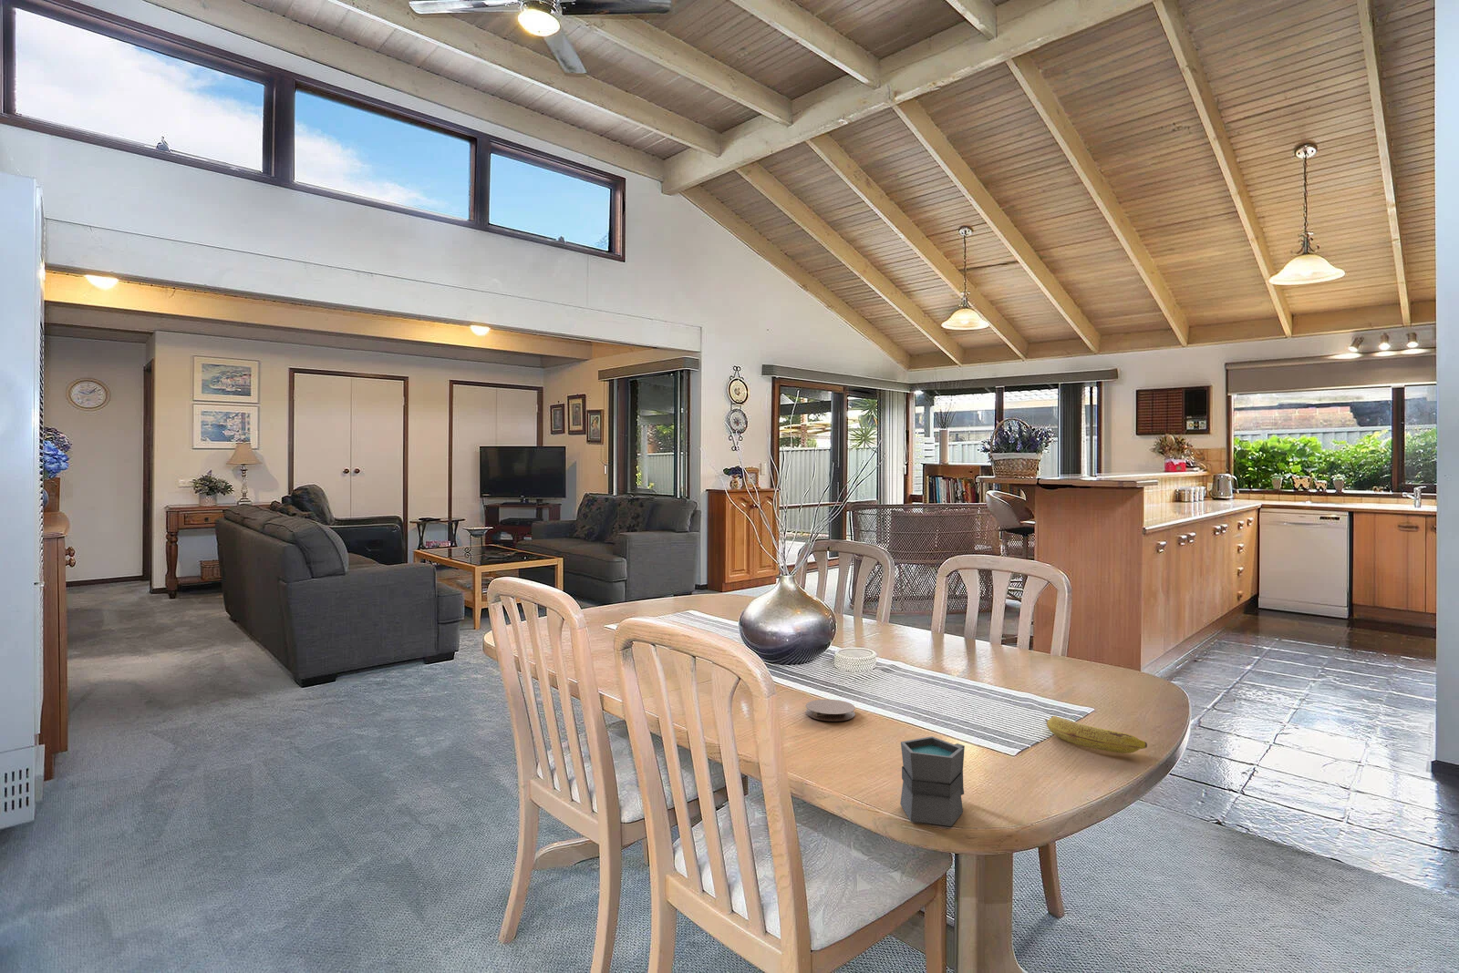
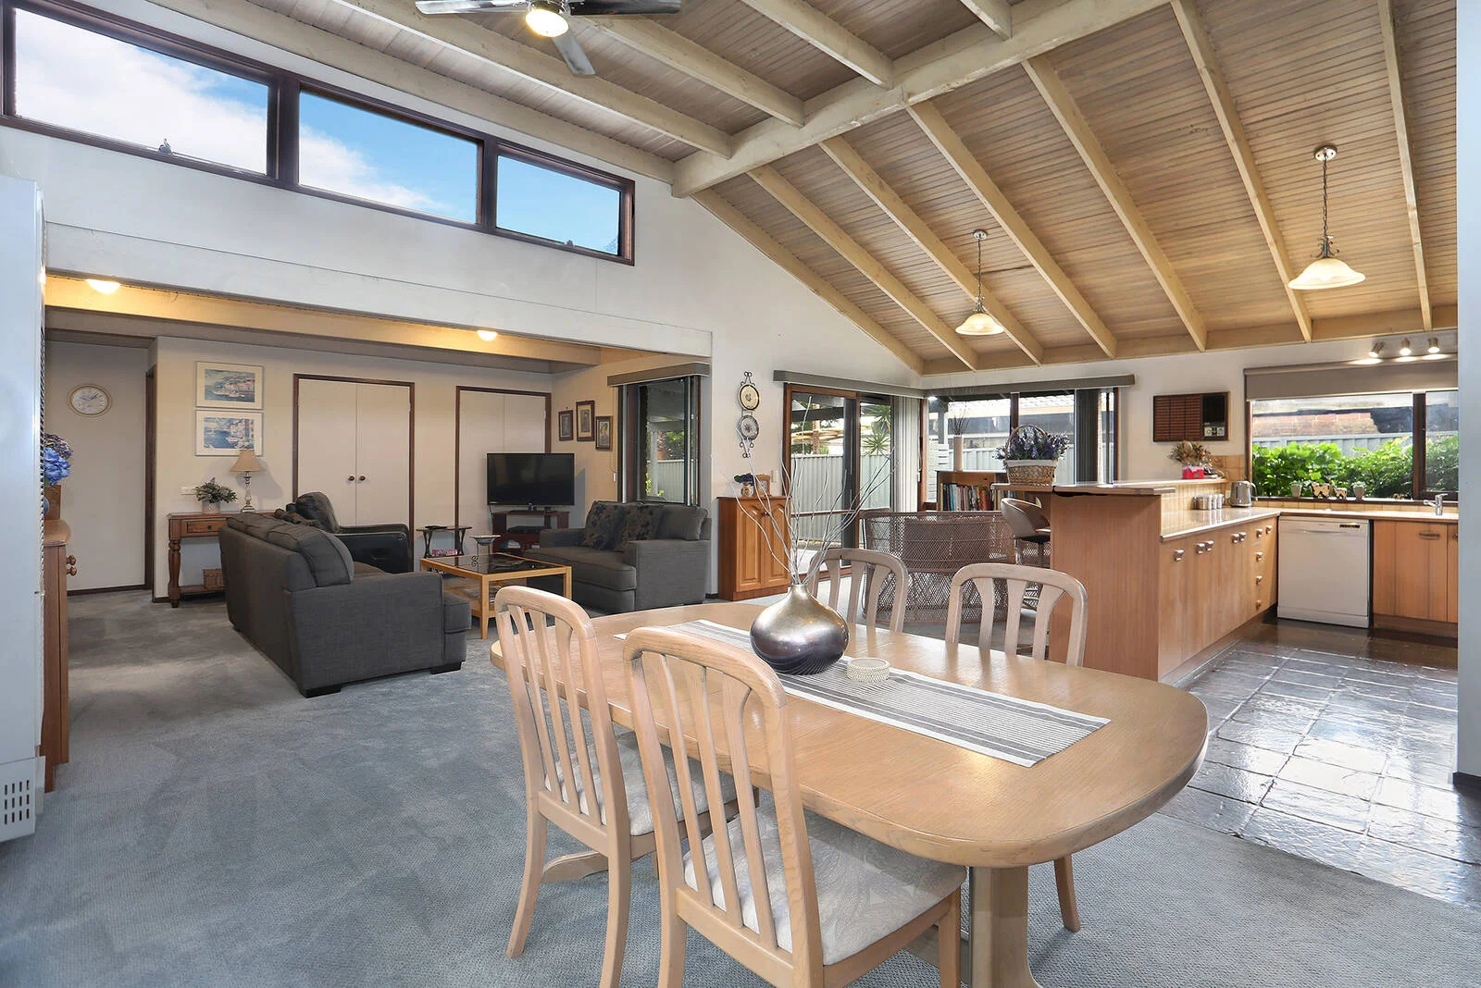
- coaster (830, 710)
- fruit (1085, 730)
- mug (935, 776)
